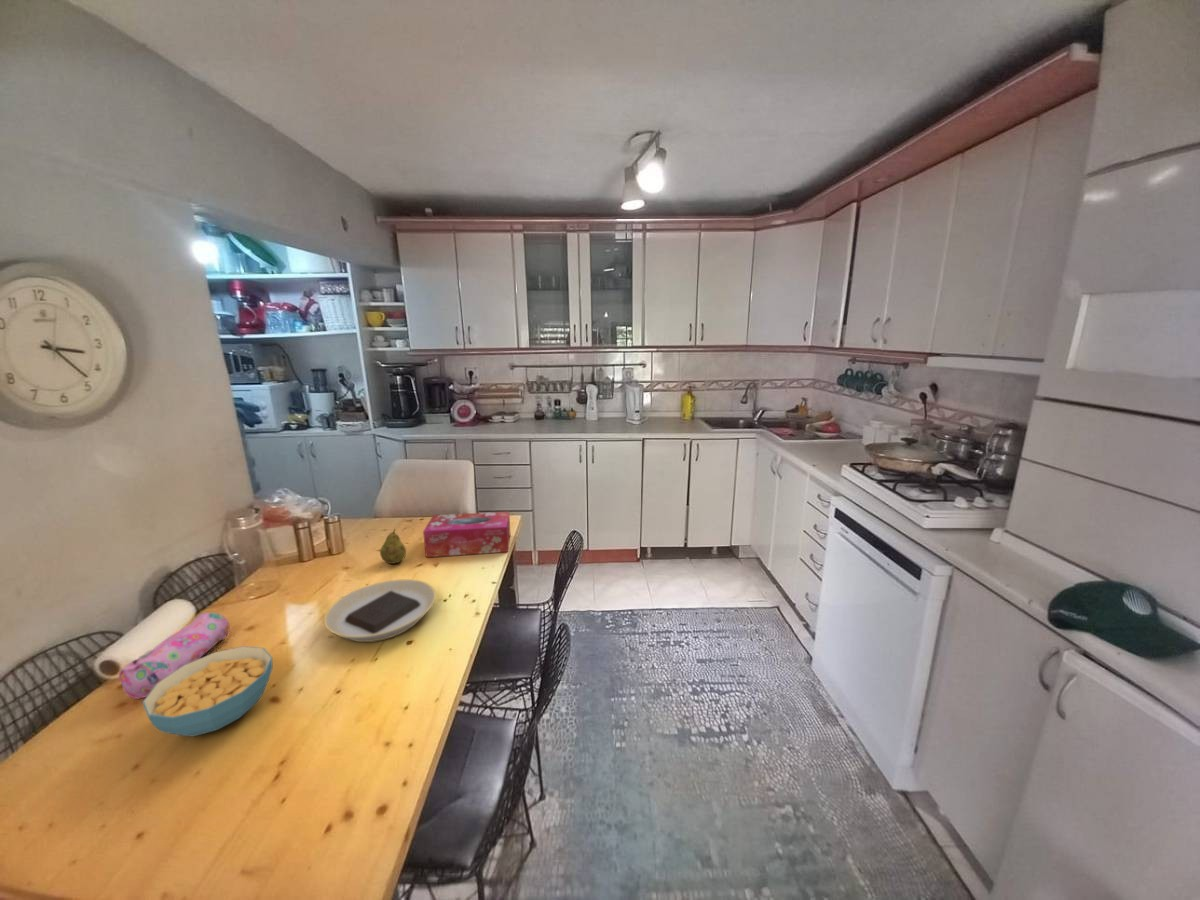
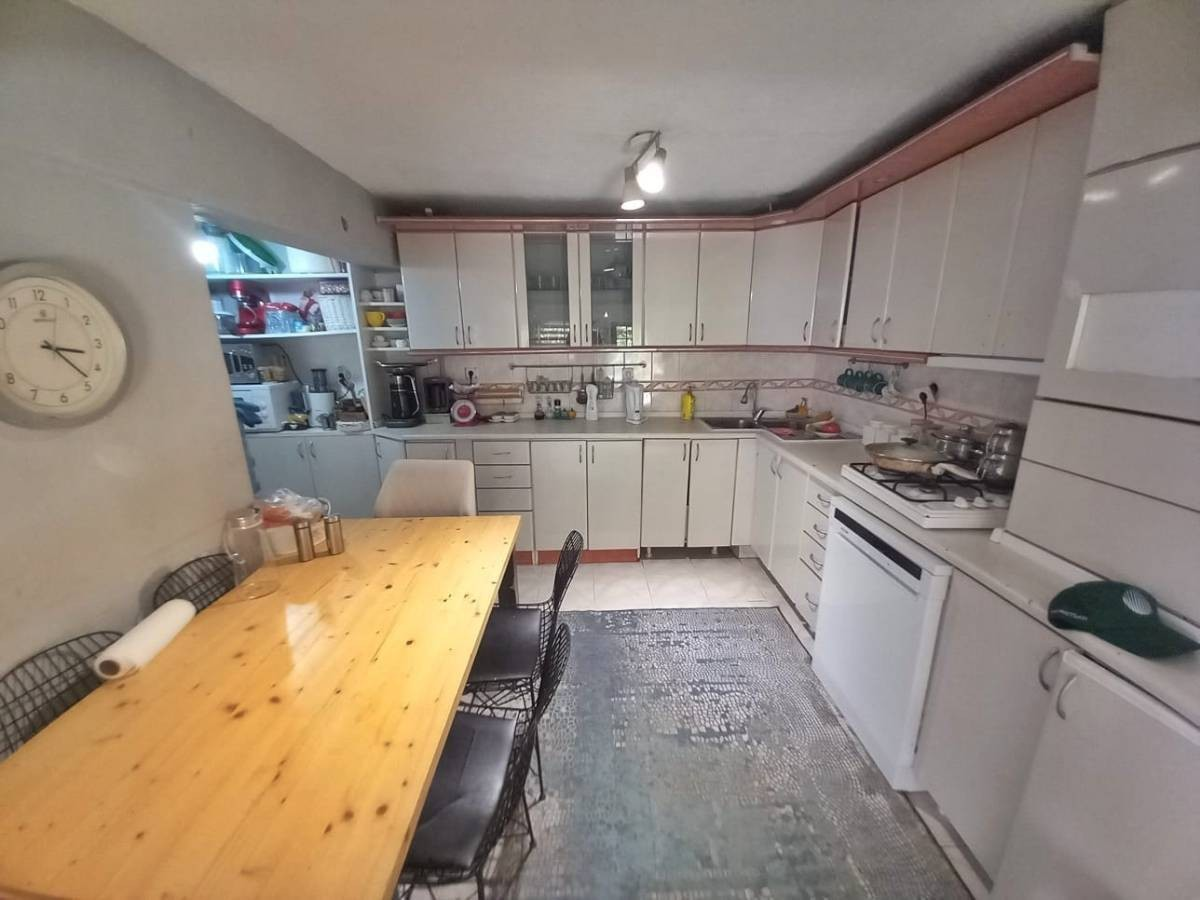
- fruit (392, 546)
- tissue box (469, 533)
- pencil case (178, 651)
- plate (383, 611)
- cereal bowl (216, 698)
